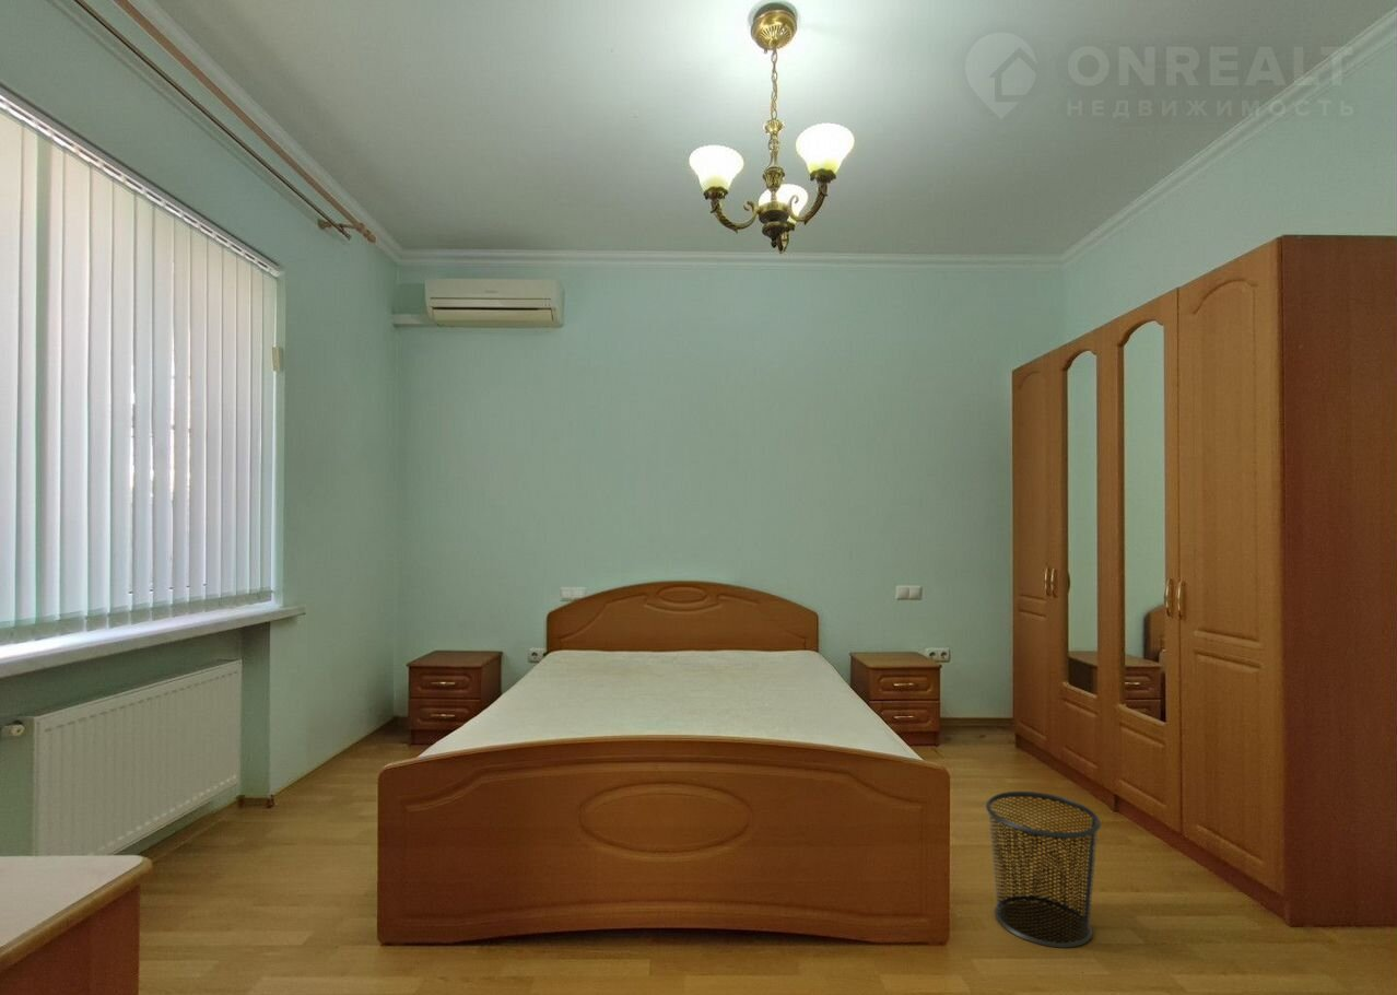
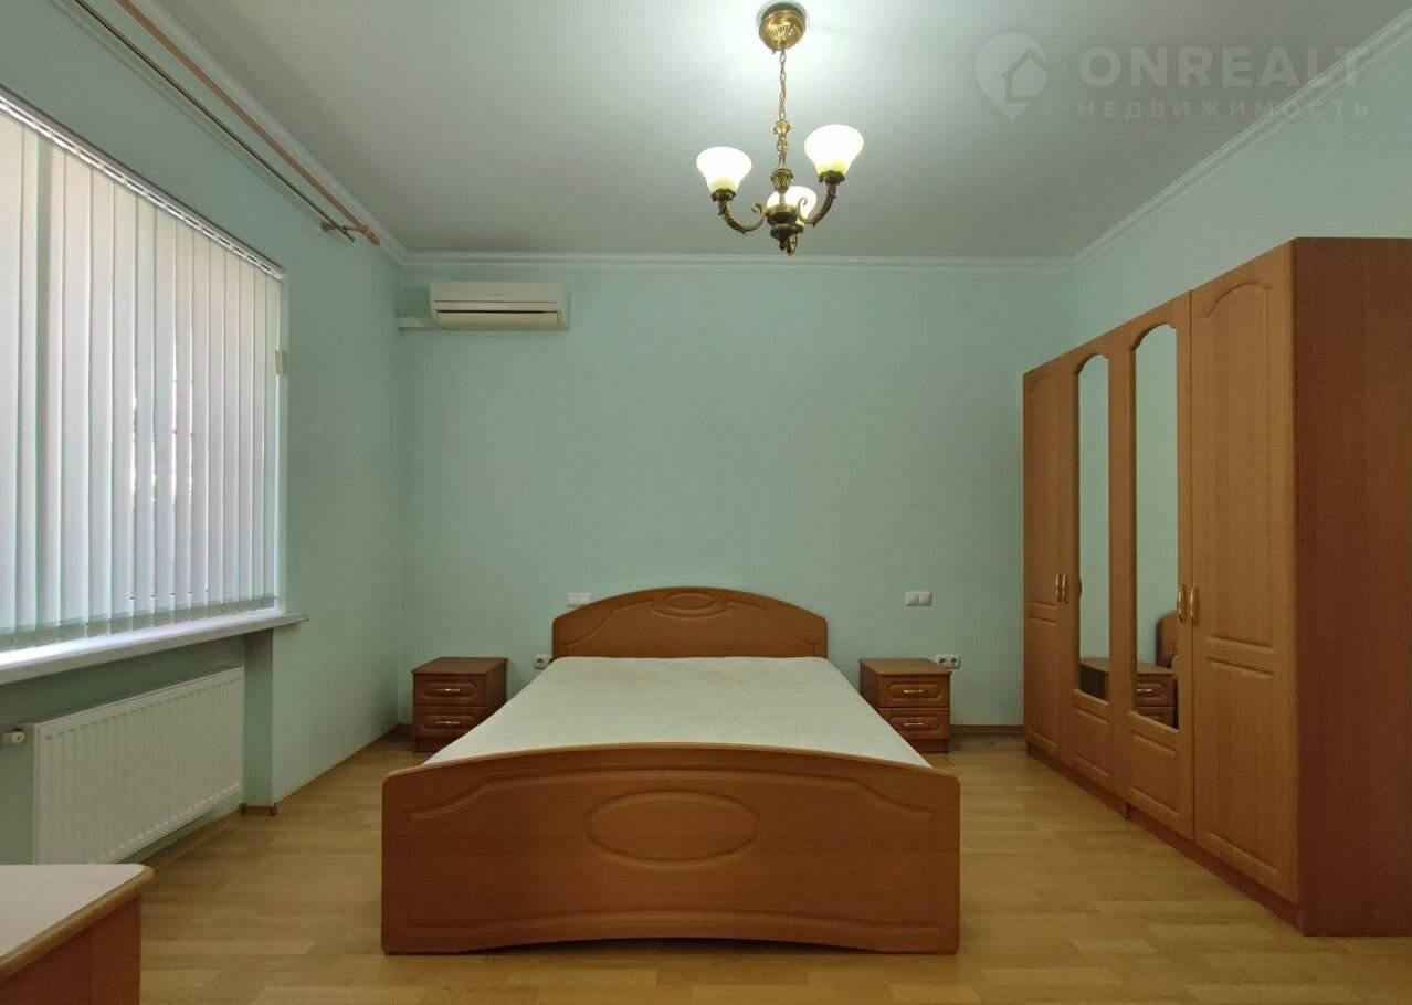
- waste bin (1042, 867)
